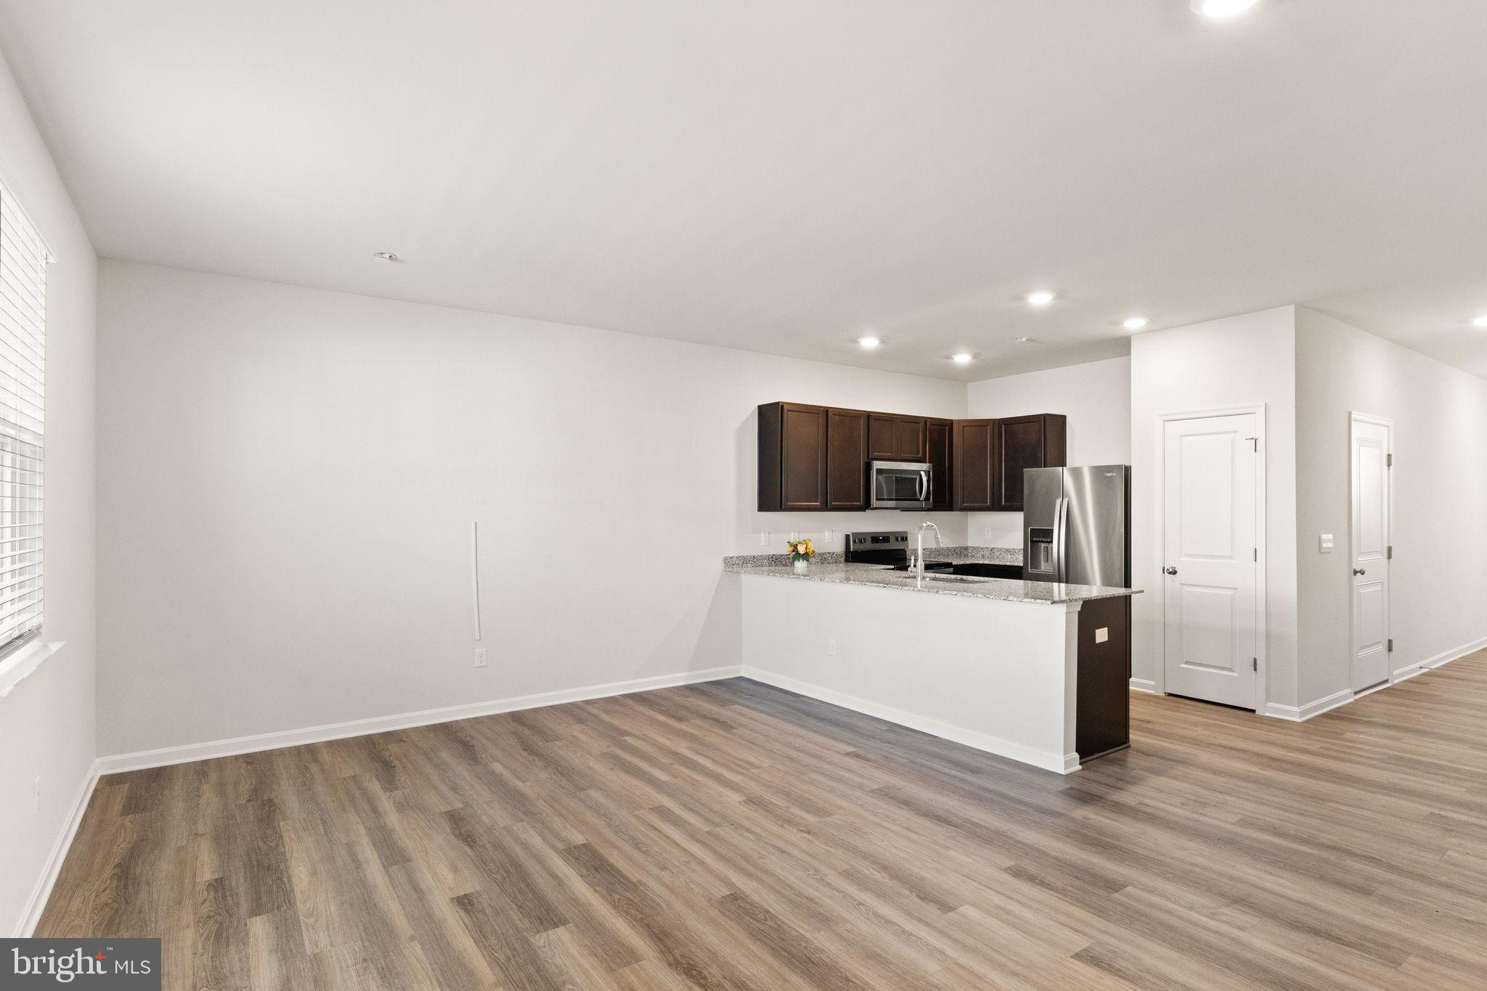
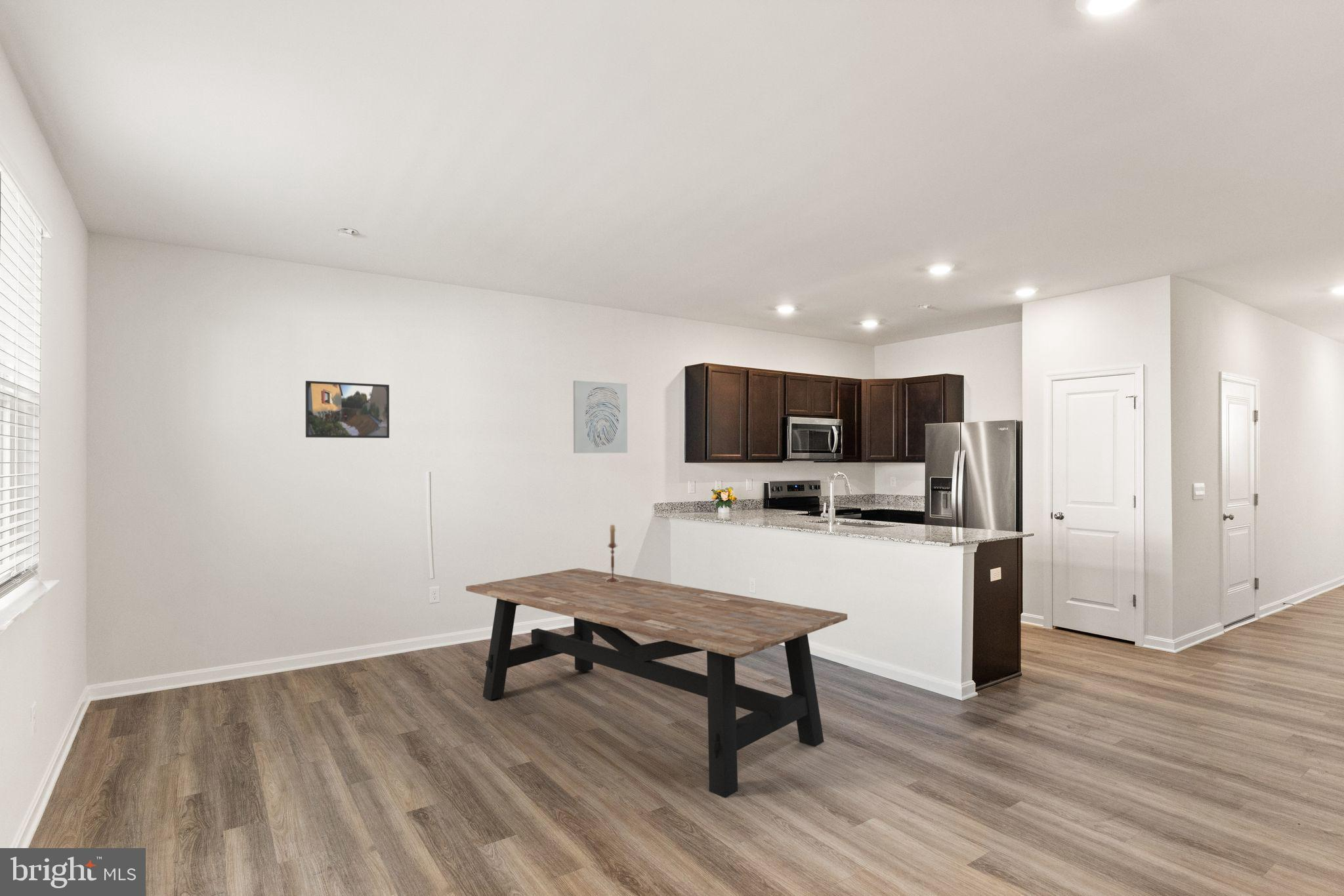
+ wall art (600, 417)
+ dining table (638, 658)
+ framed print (348, 410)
+ candlestick (612, 552)
